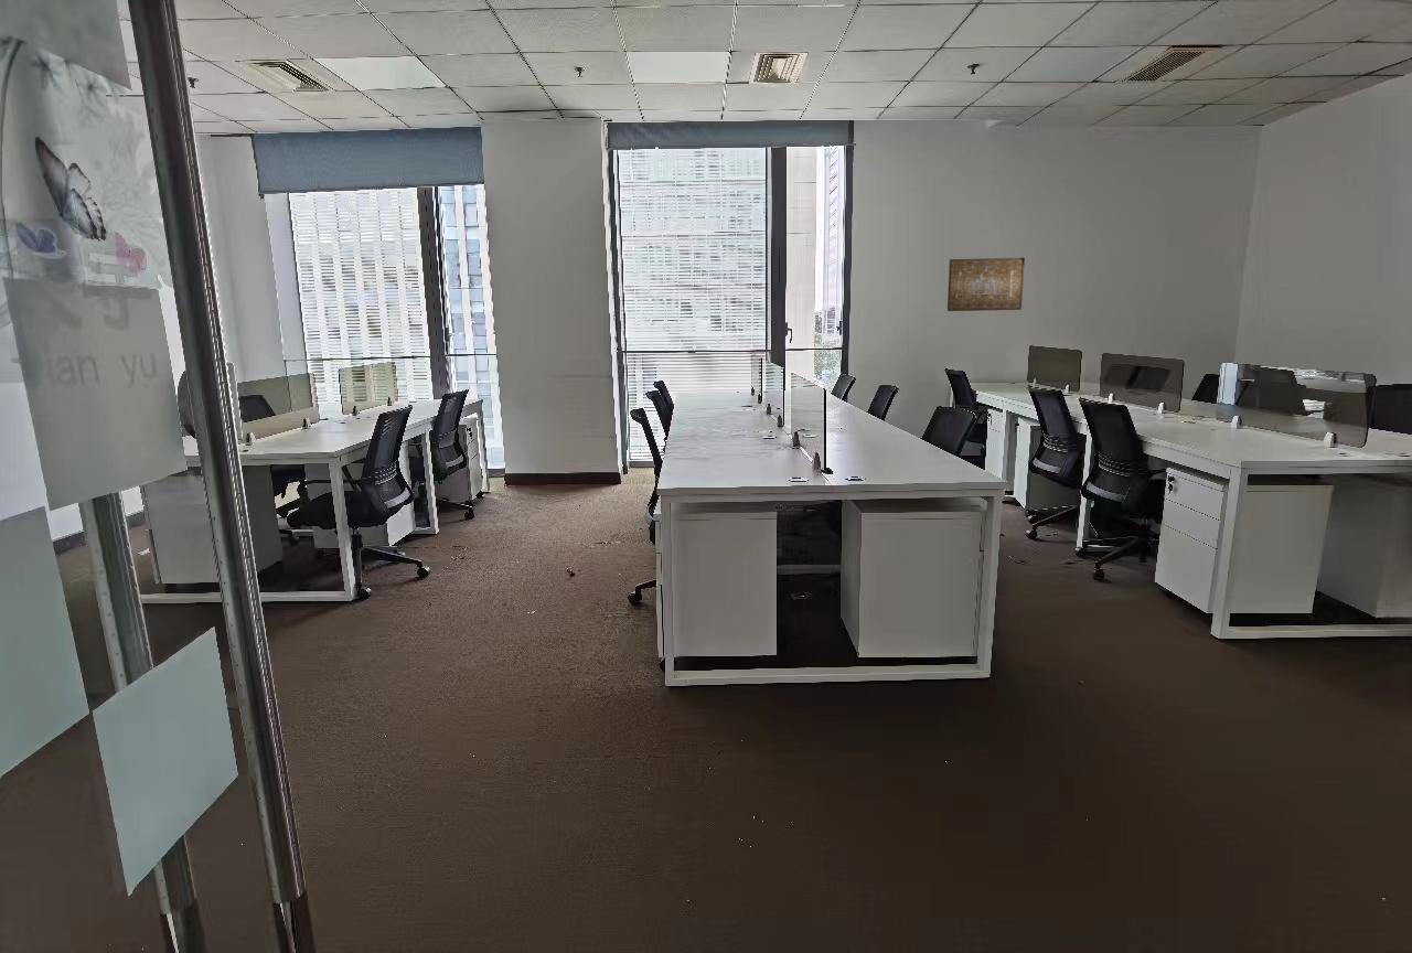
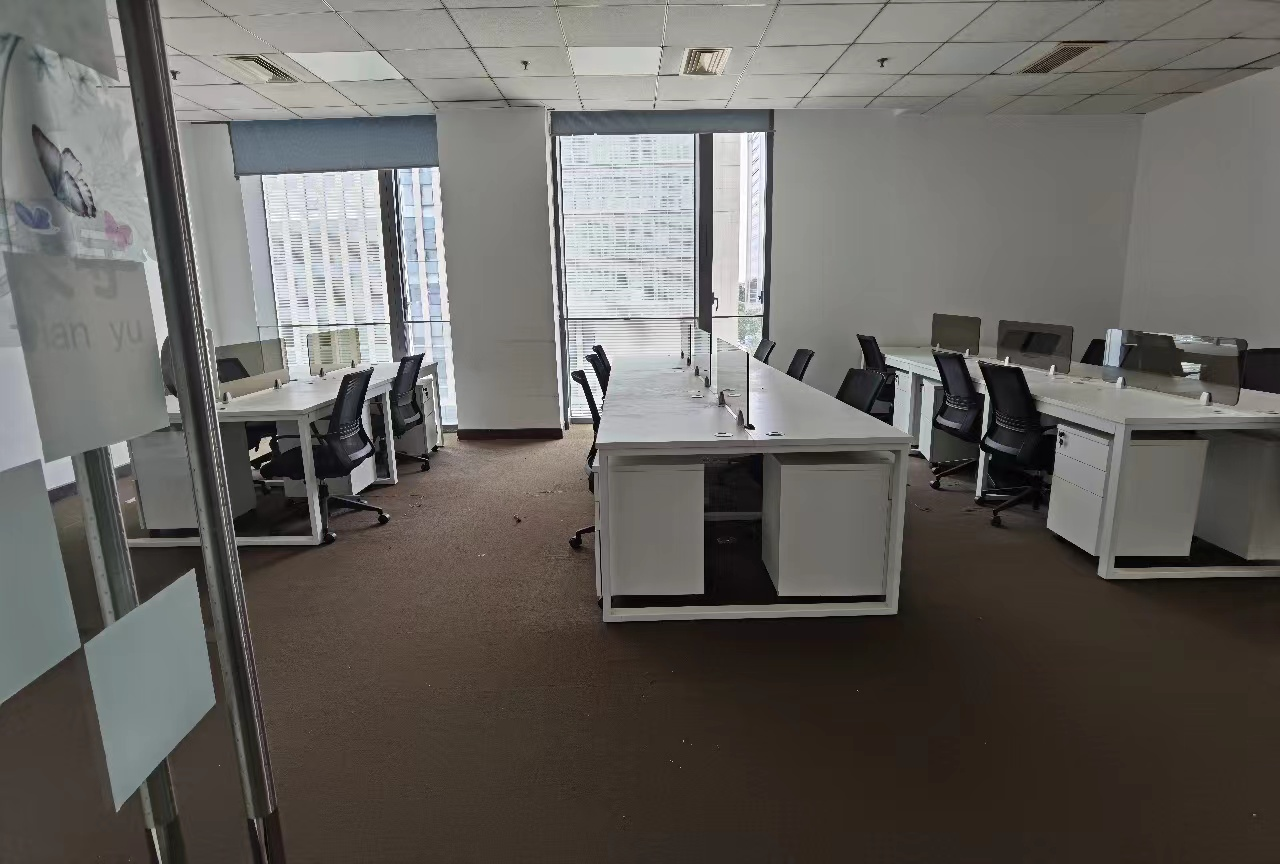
- wall art (985, 285)
